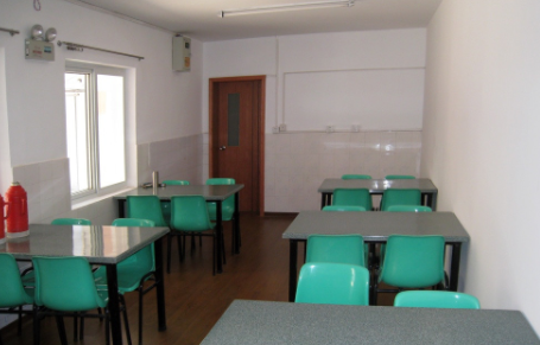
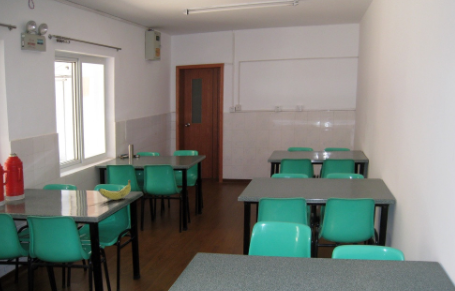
+ banana (115, 191)
